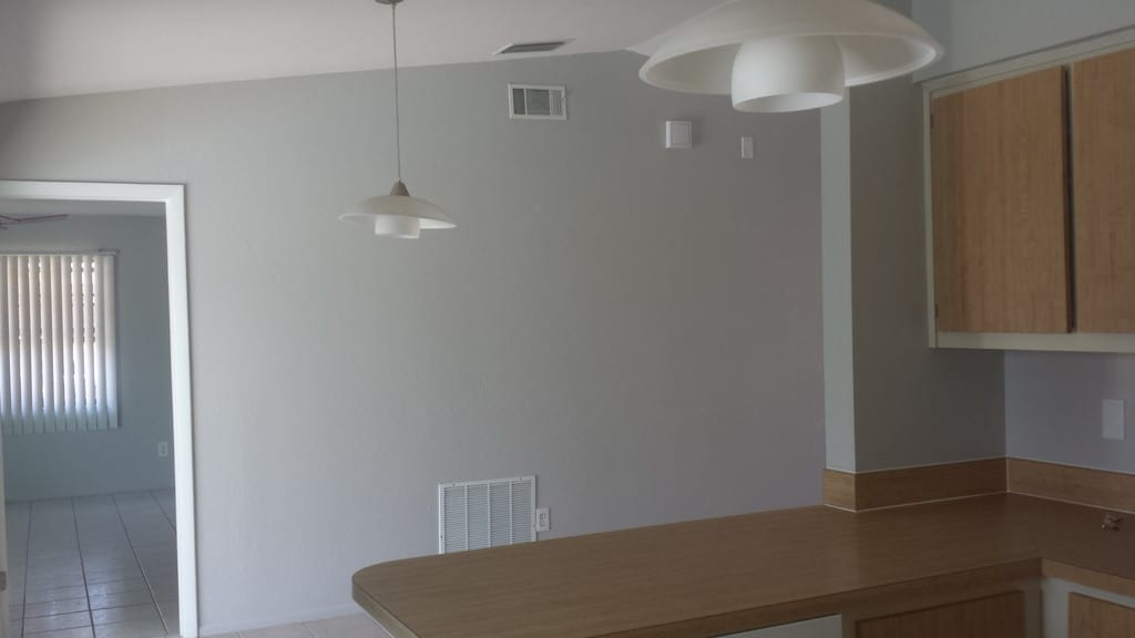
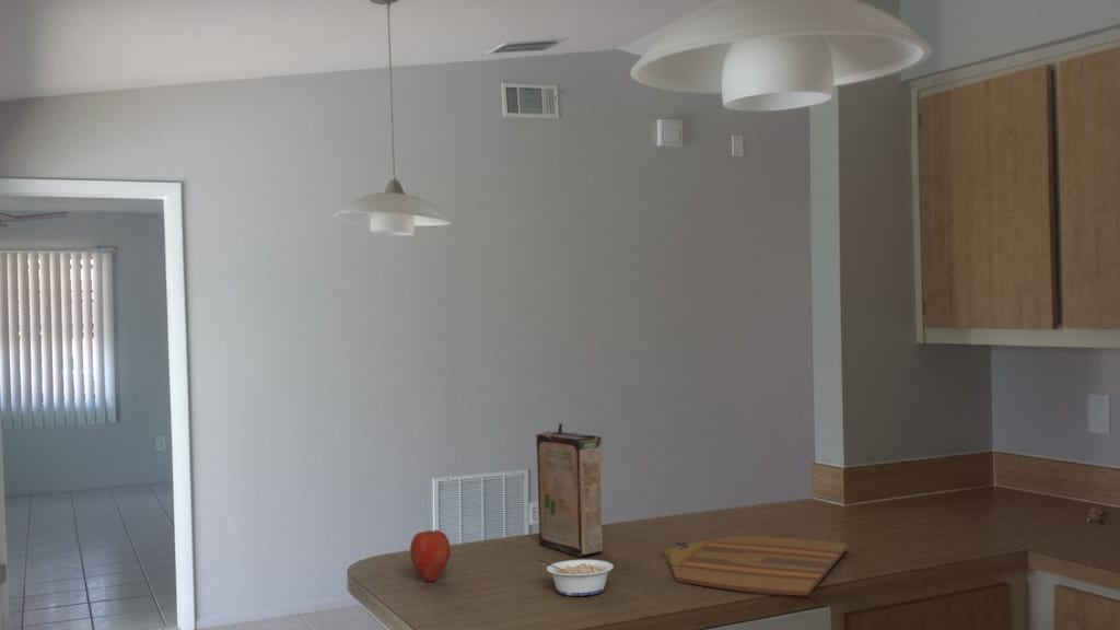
+ cutting board (743, 557)
+ apple (430, 555)
+ legume (578, 576)
+ cereal box (570, 487)
